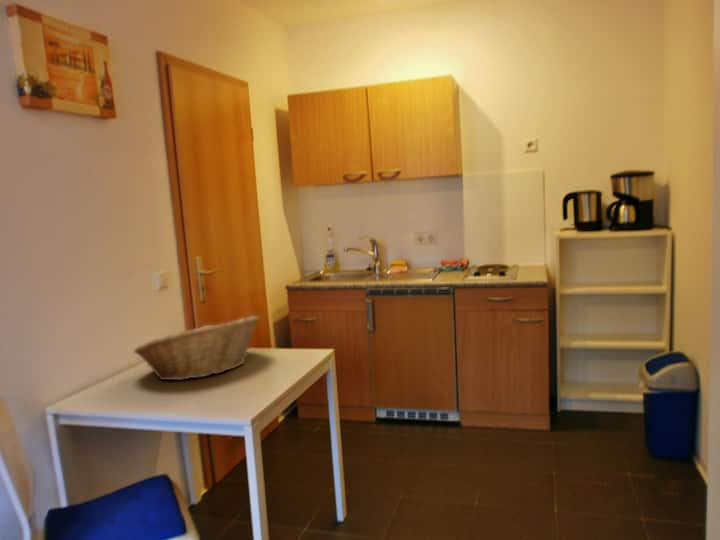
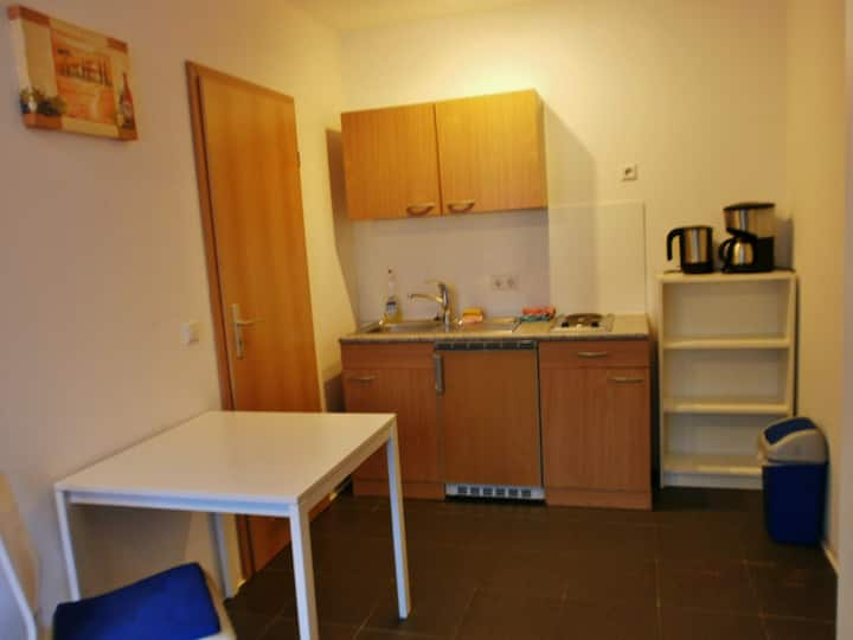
- fruit basket (201, 344)
